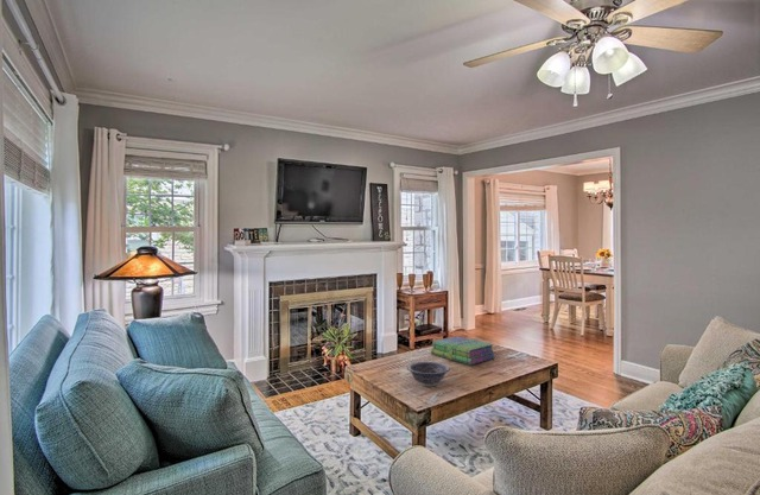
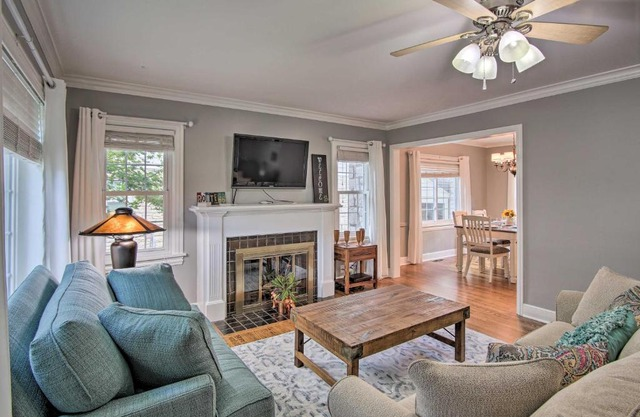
- decorative bowl (428, 375)
- stack of books (462, 349)
